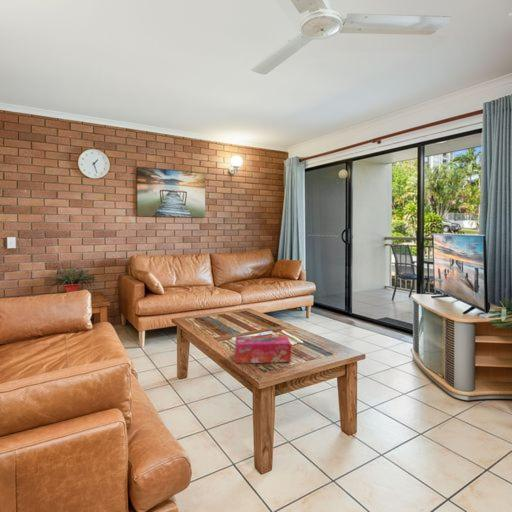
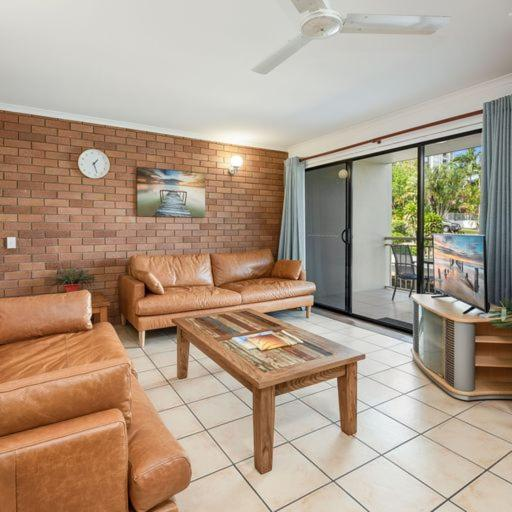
- tissue box (262, 348)
